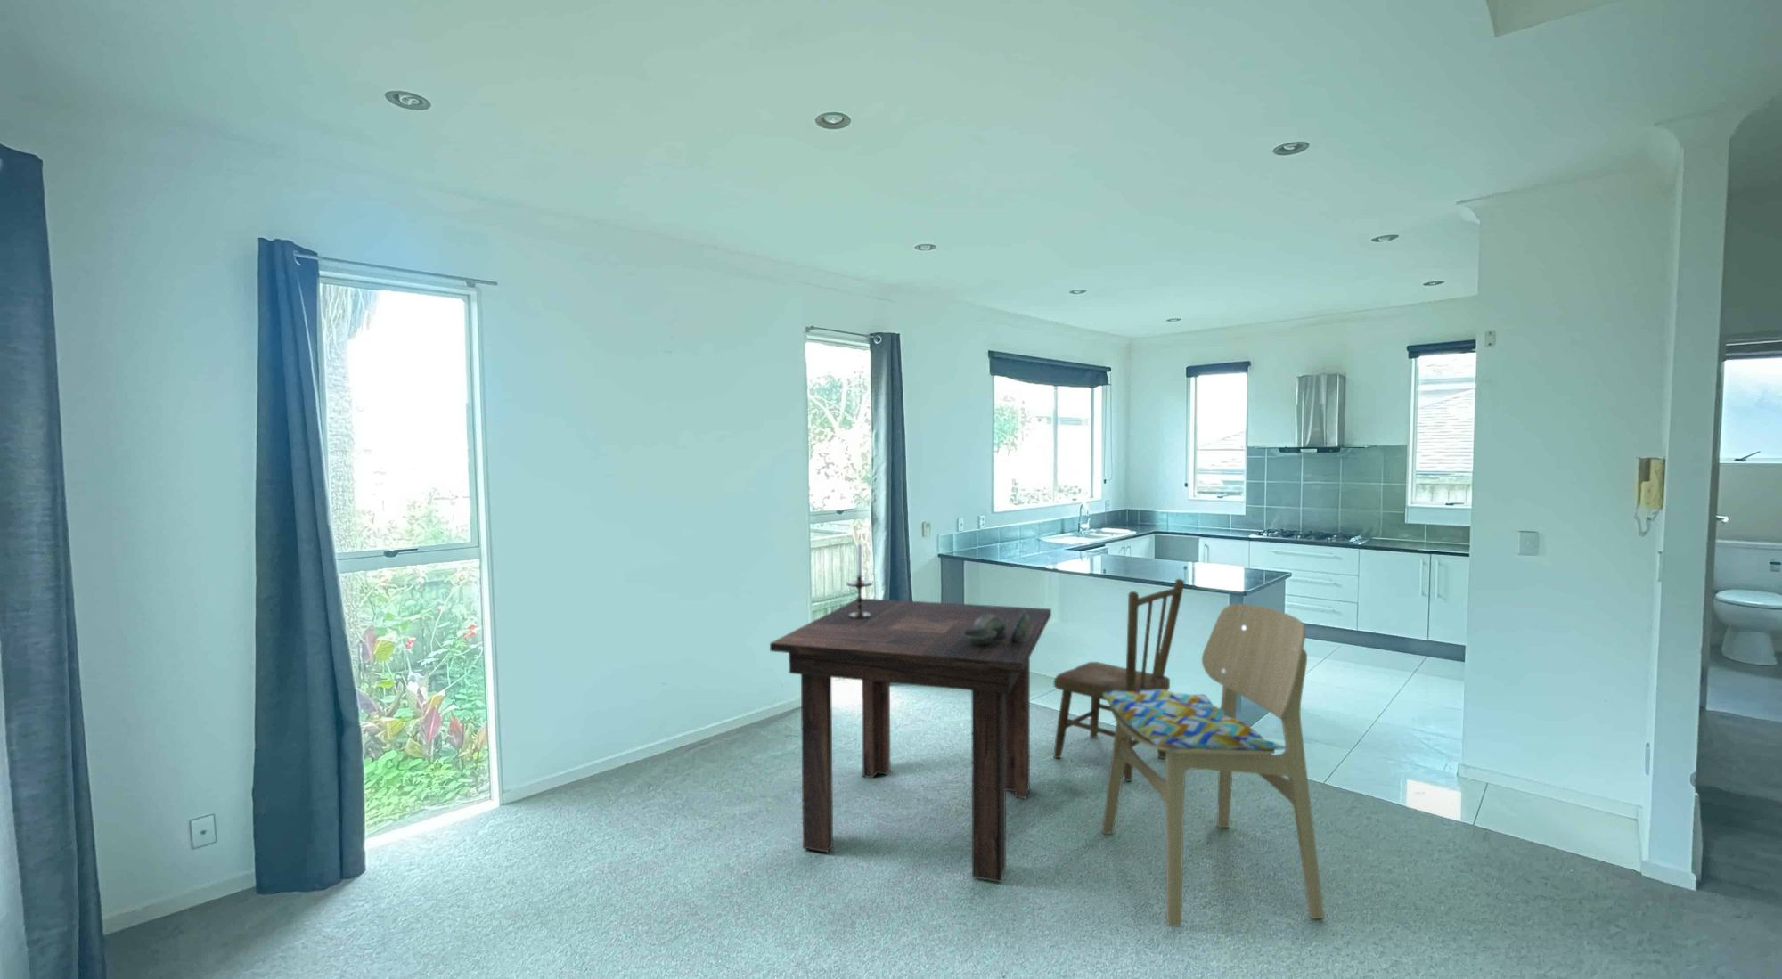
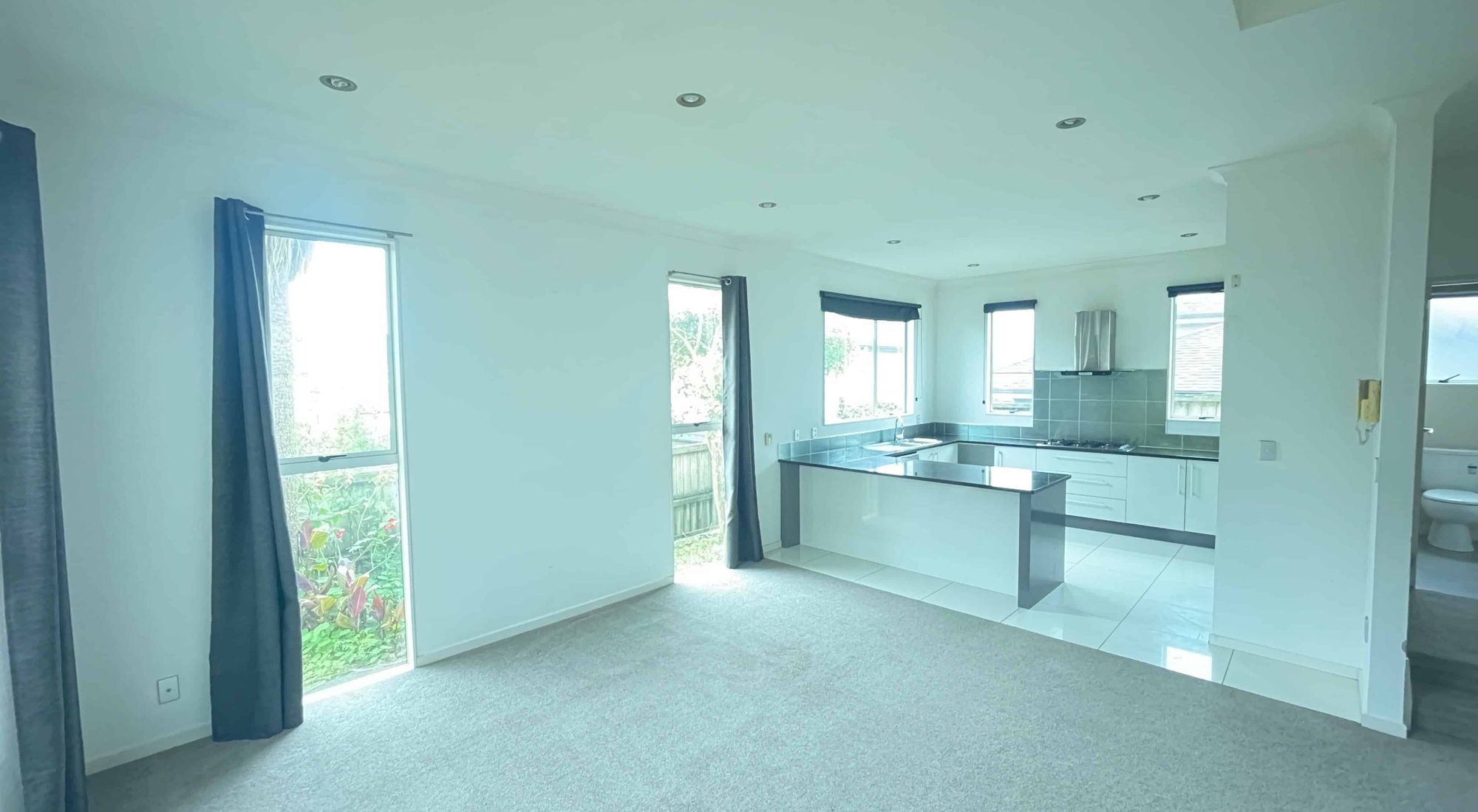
- dining chair (1203, 741)
- decorative bowl (993, 623)
- dining chair (1114, 669)
- candlestick (858, 574)
- dining table (928, 686)
